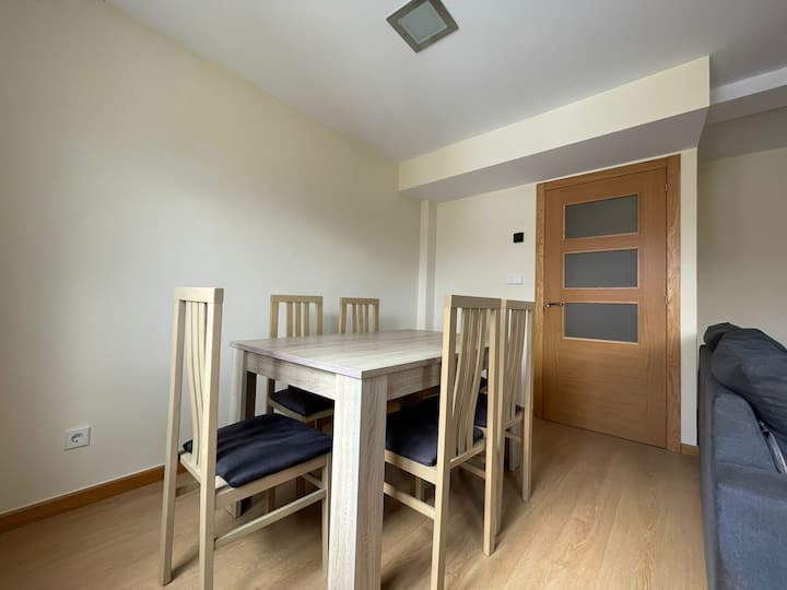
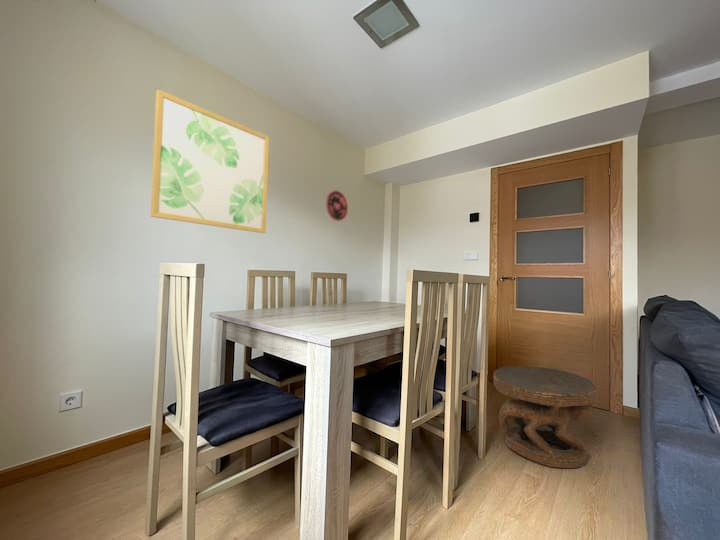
+ plate (337, 205)
+ side table (543, 412)
+ wall art (217, 171)
